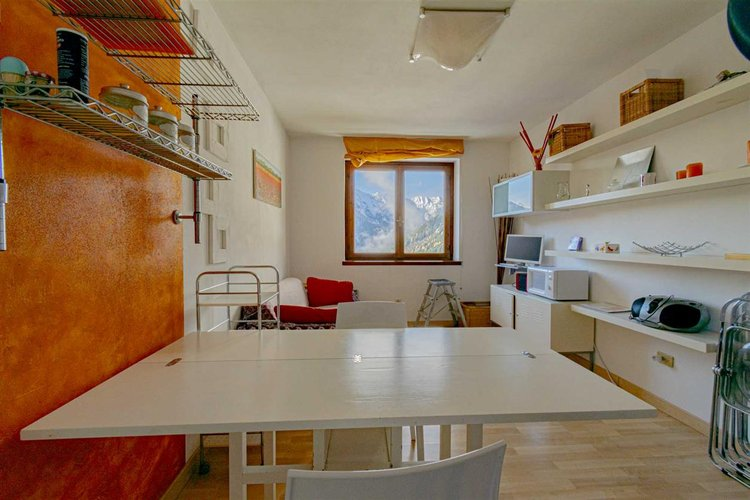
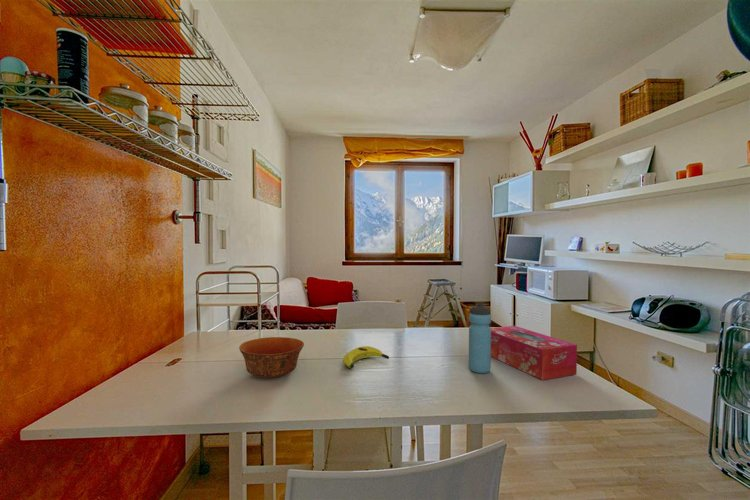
+ bowl (272, 358)
+ banana (365, 356)
+ tissue box (526, 349)
+ water bottle (479, 336)
